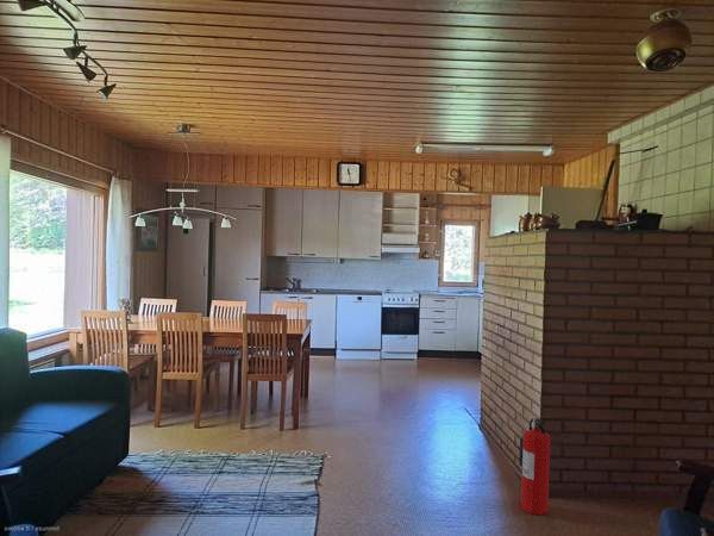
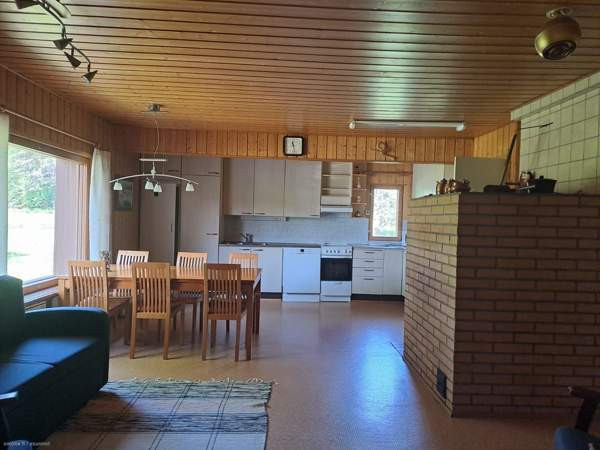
- fire extinguisher (536, 462)
